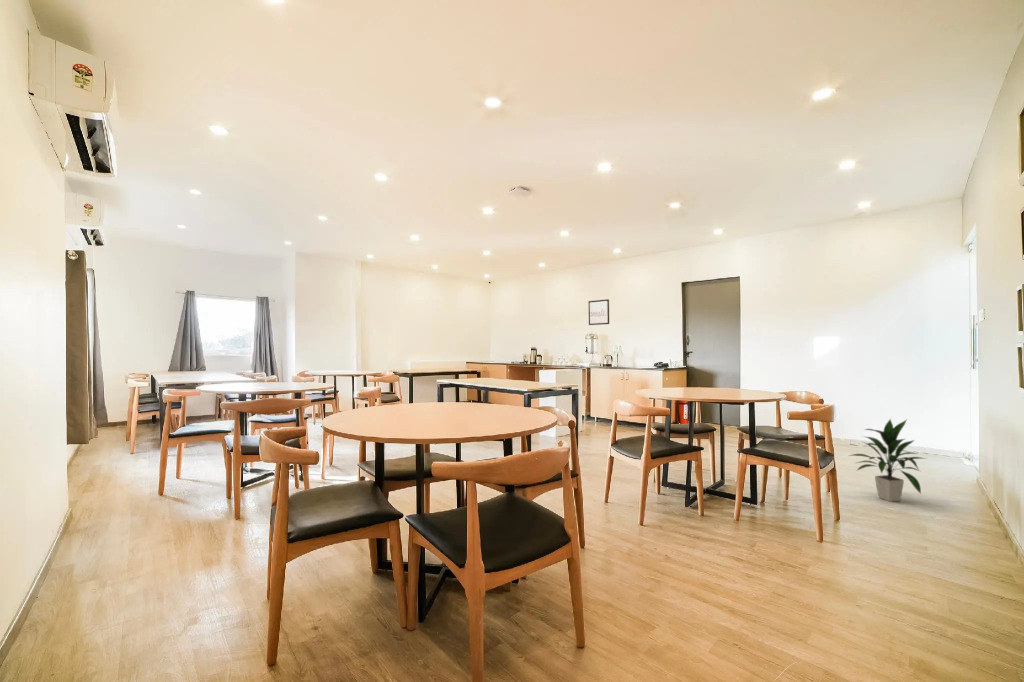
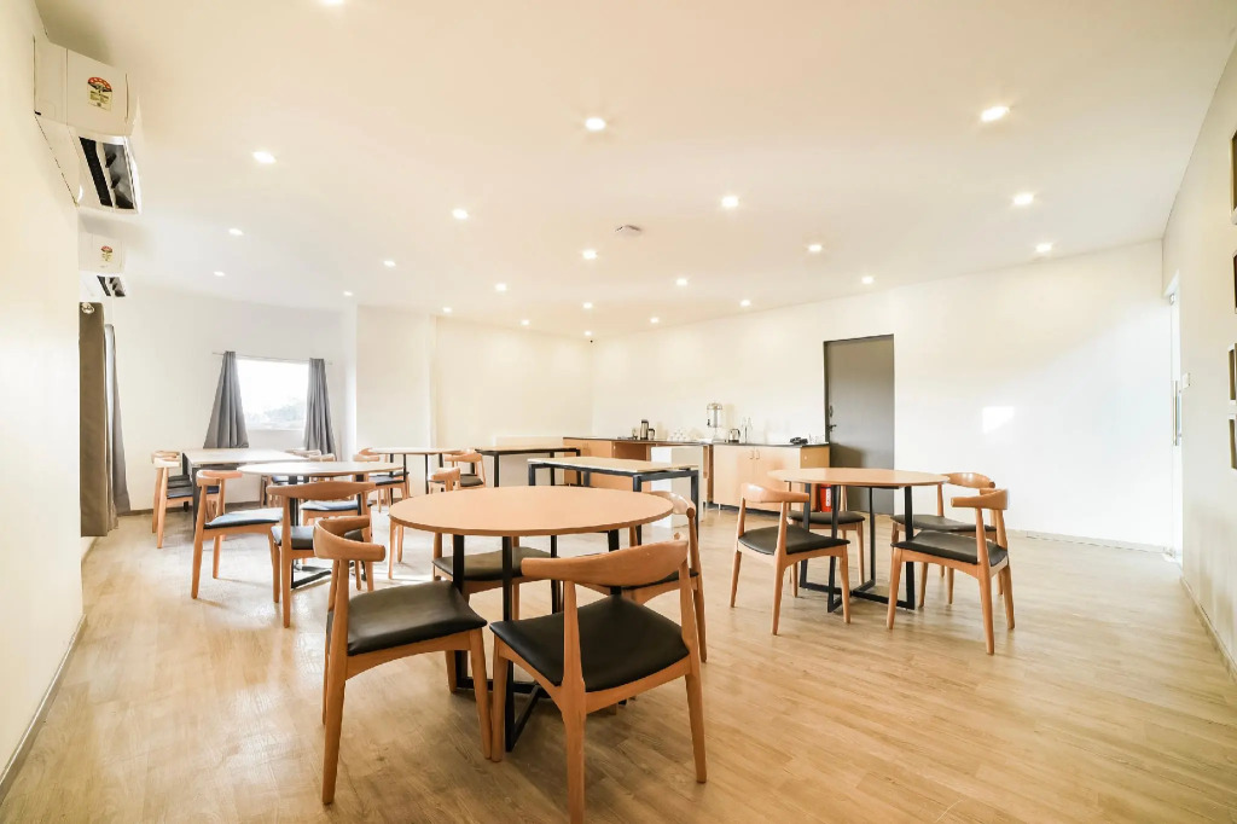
- indoor plant (889, 459)
- wall art (598, 312)
